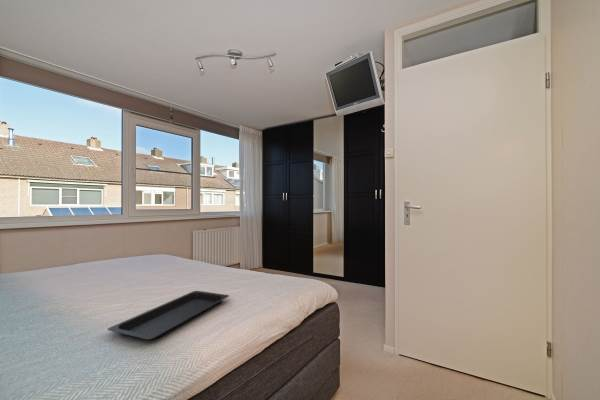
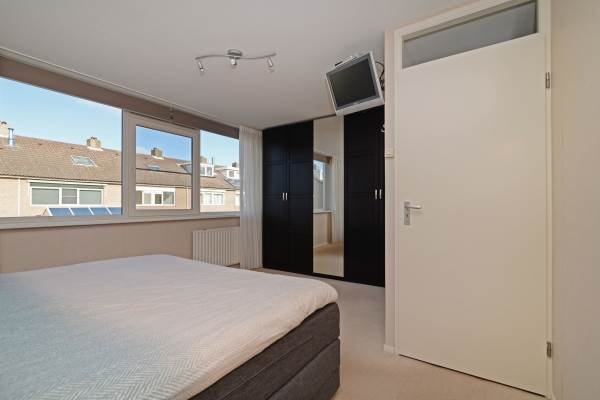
- serving tray (177, 312)
